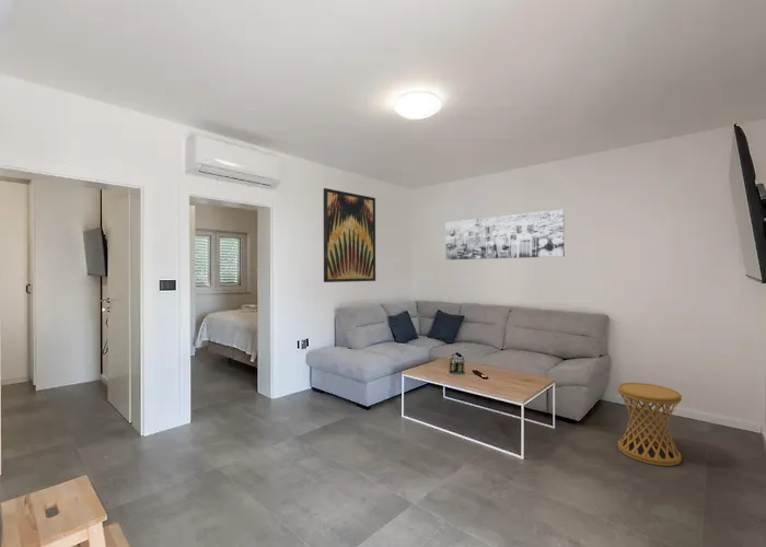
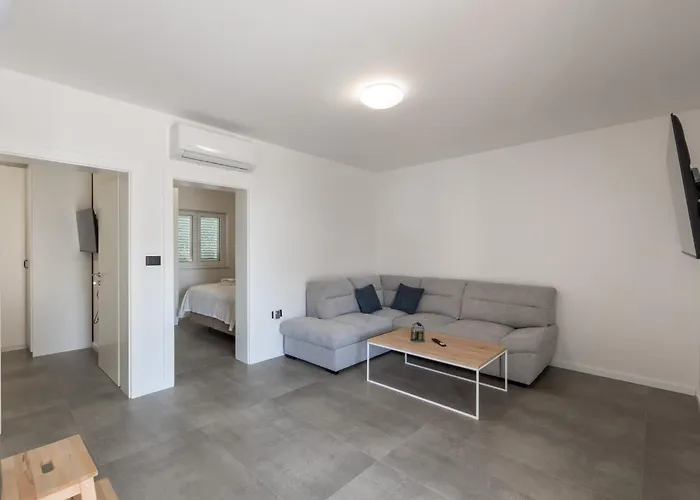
- side table (648, 420)
- wall art (350, 237)
- wall art (498, 237)
